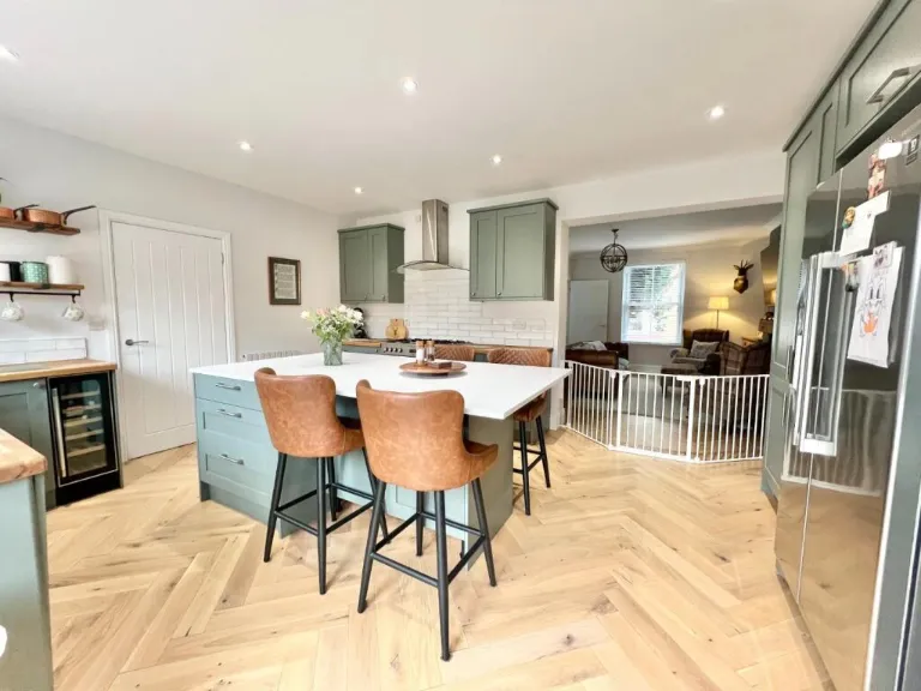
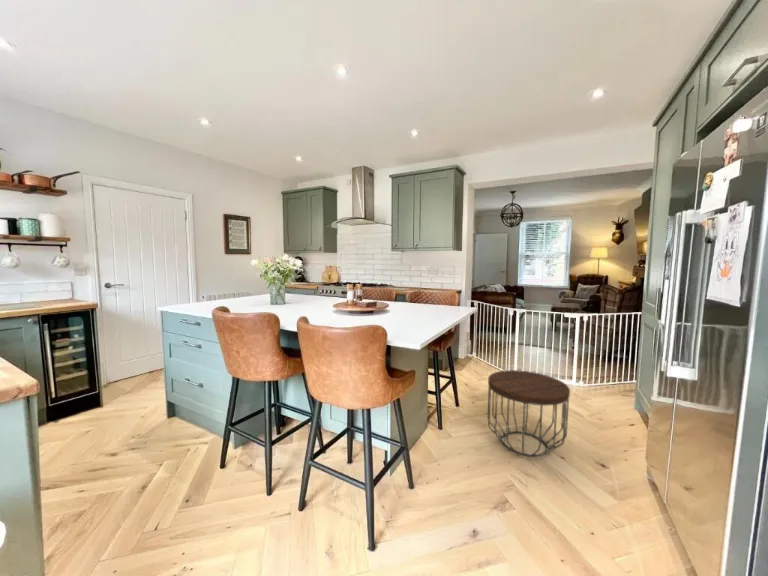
+ side table (526, 413)
